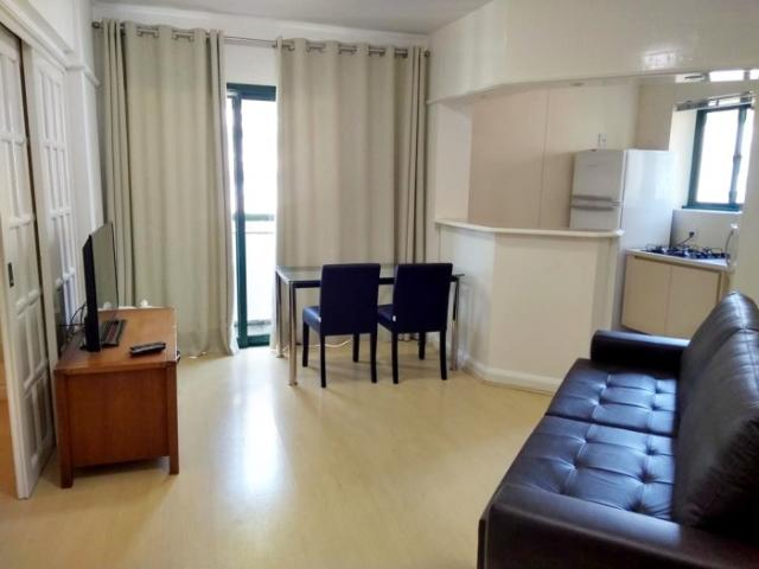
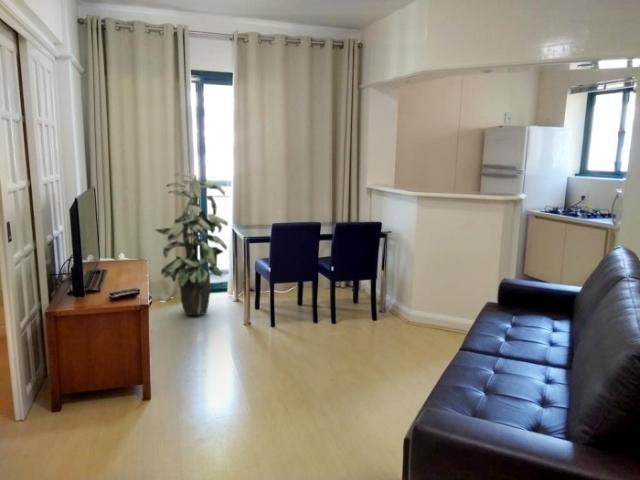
+ indoor plant (192, 244)
